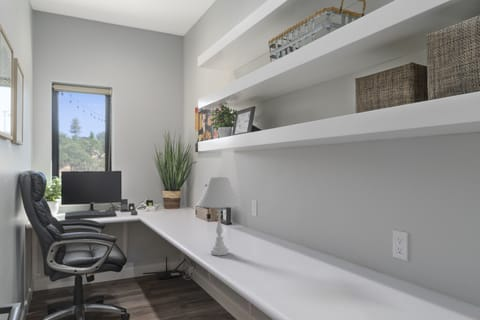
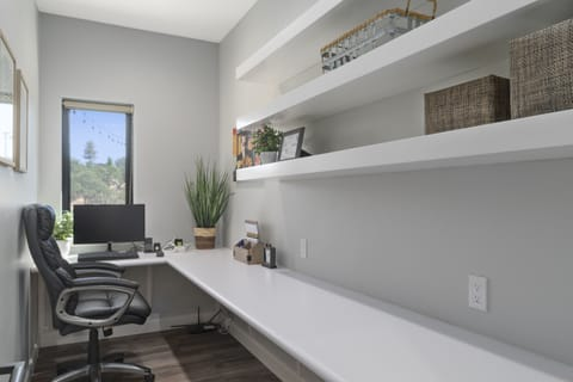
- table lamp (219, 215)
